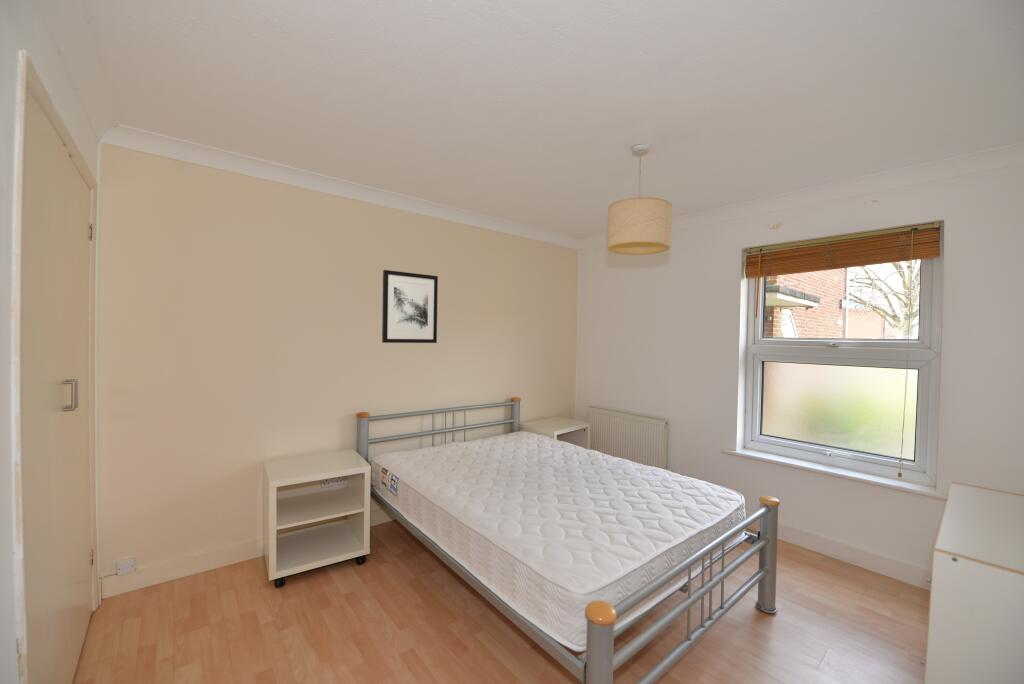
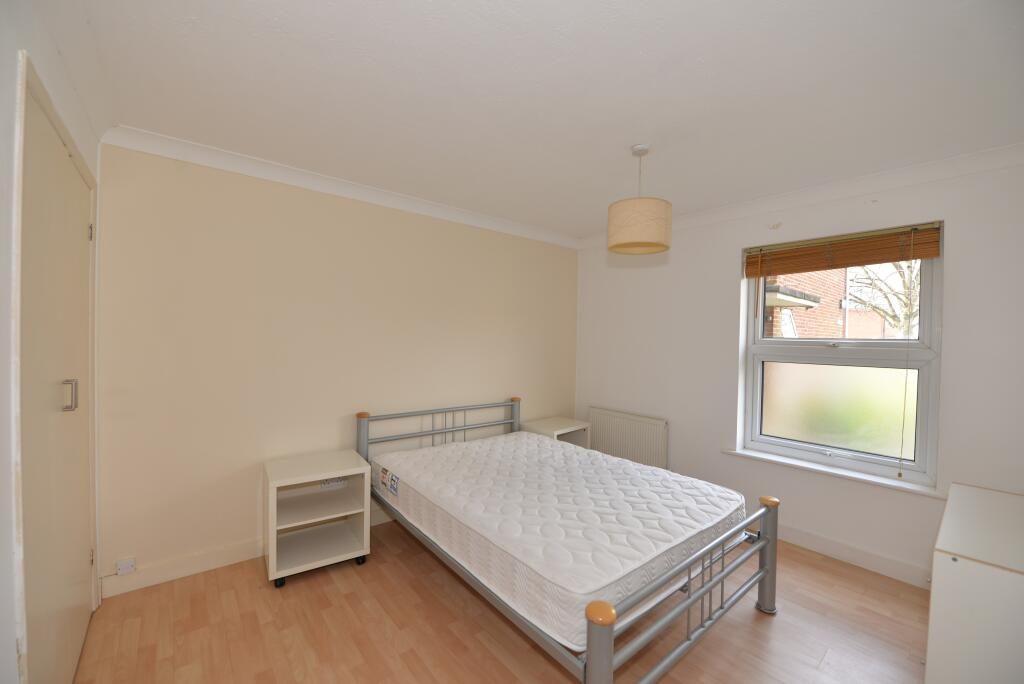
- wall art (411, 308)
